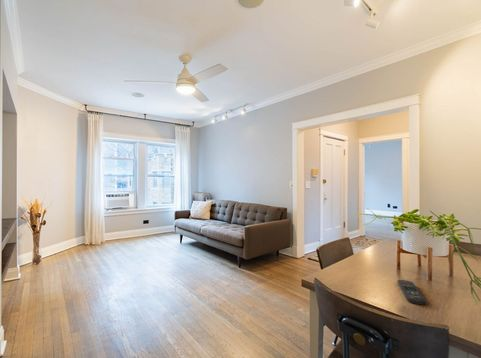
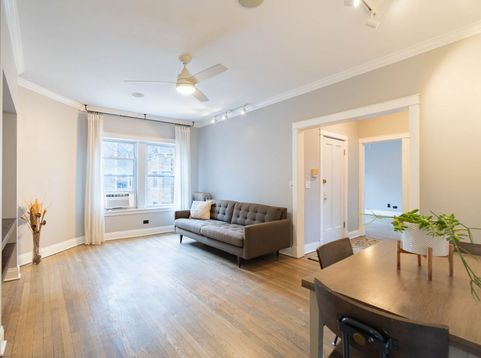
- remote control (410, 290)
